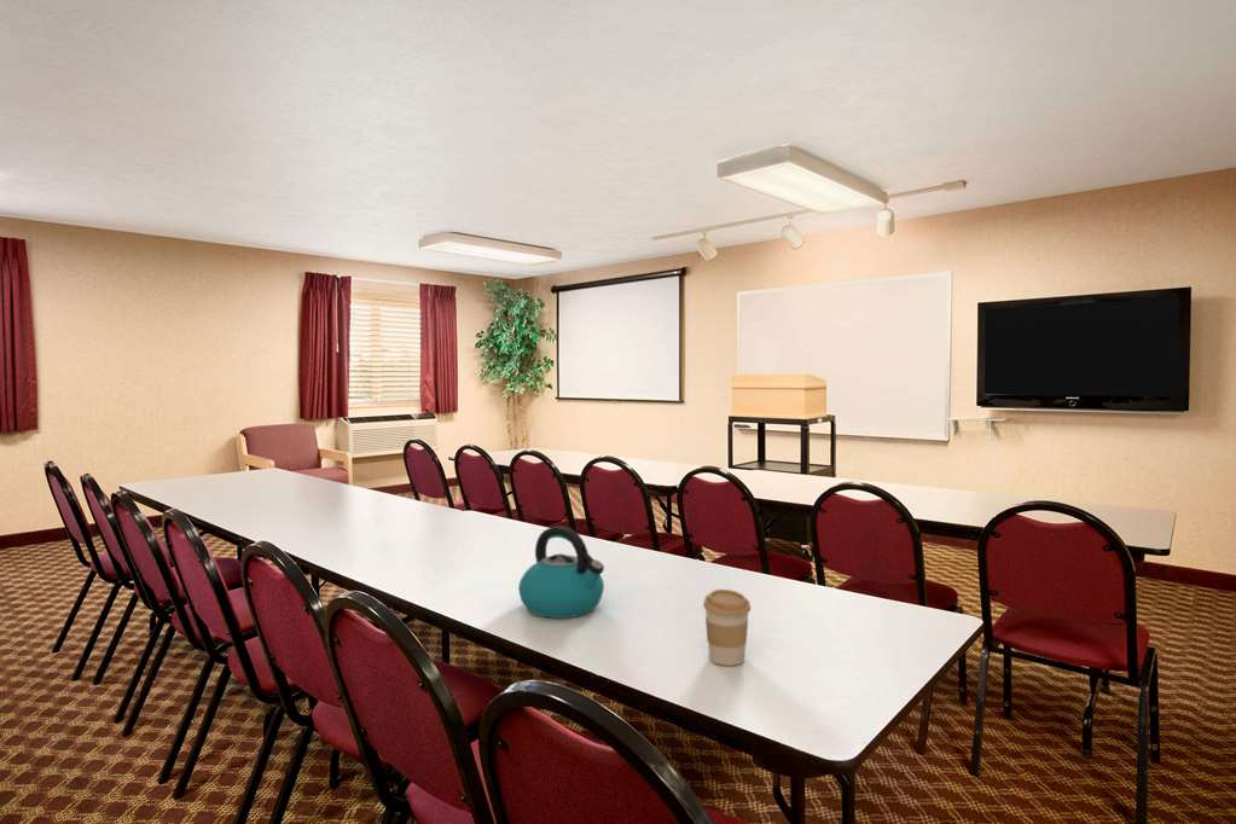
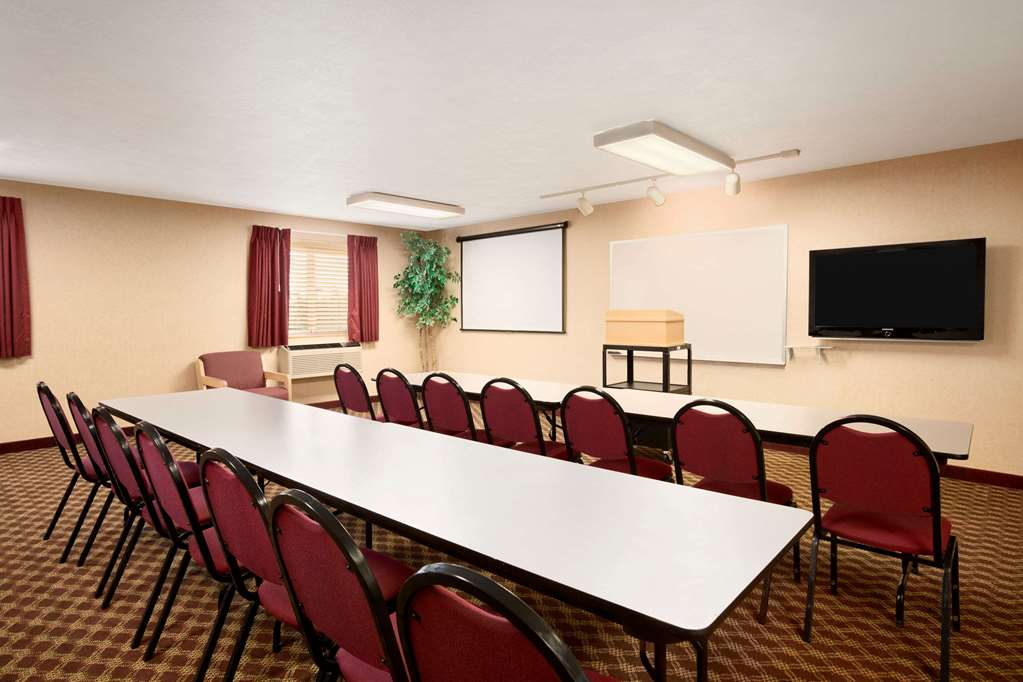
- kettle (565, 568)
- coffee cup (726, 626)
